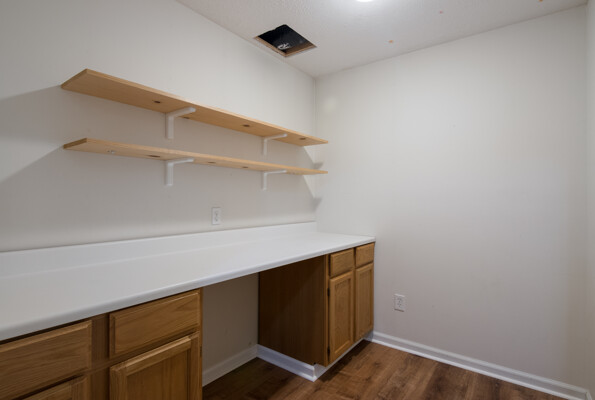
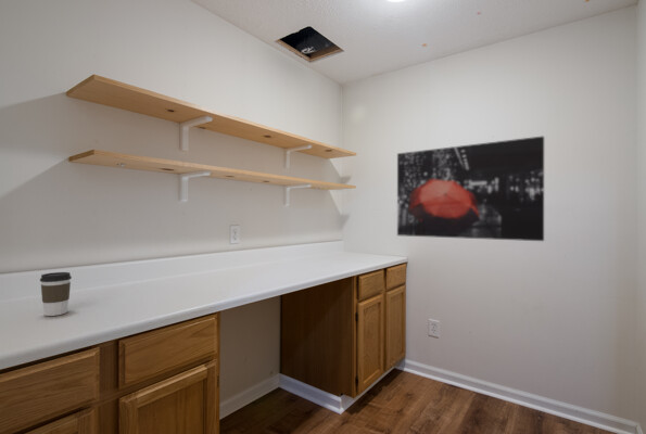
+ coffee cup (55, 293)
+ wall art (461, 192)
